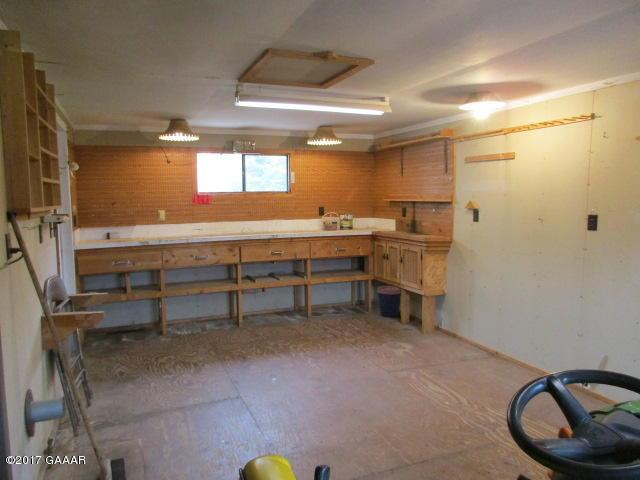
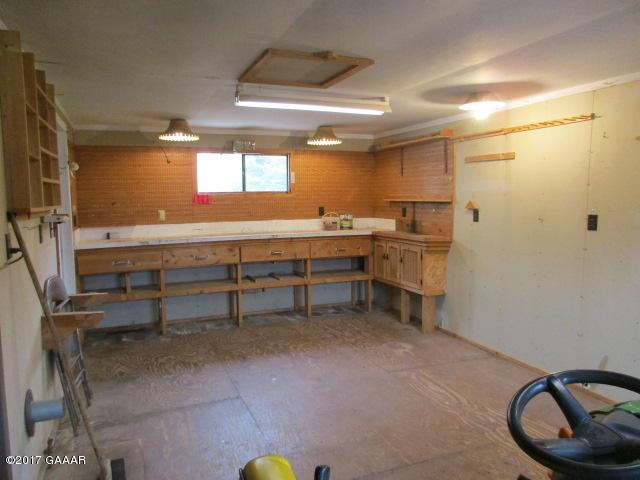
- coffee cup (389, 301)
